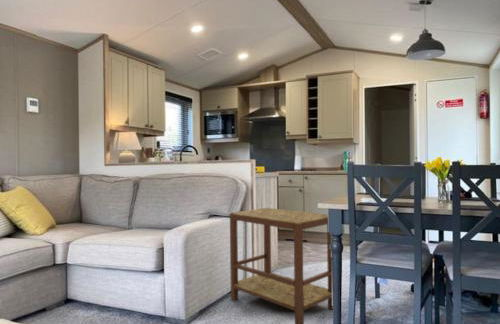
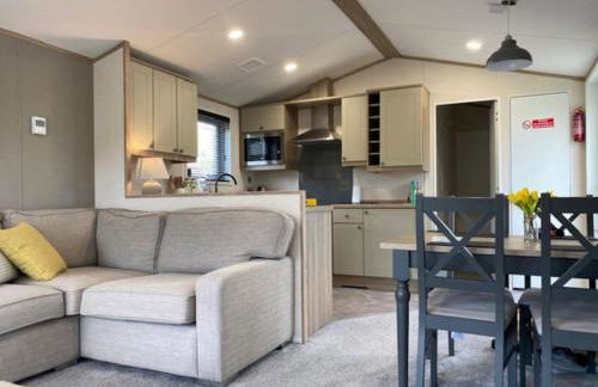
- side table (270, 258)
